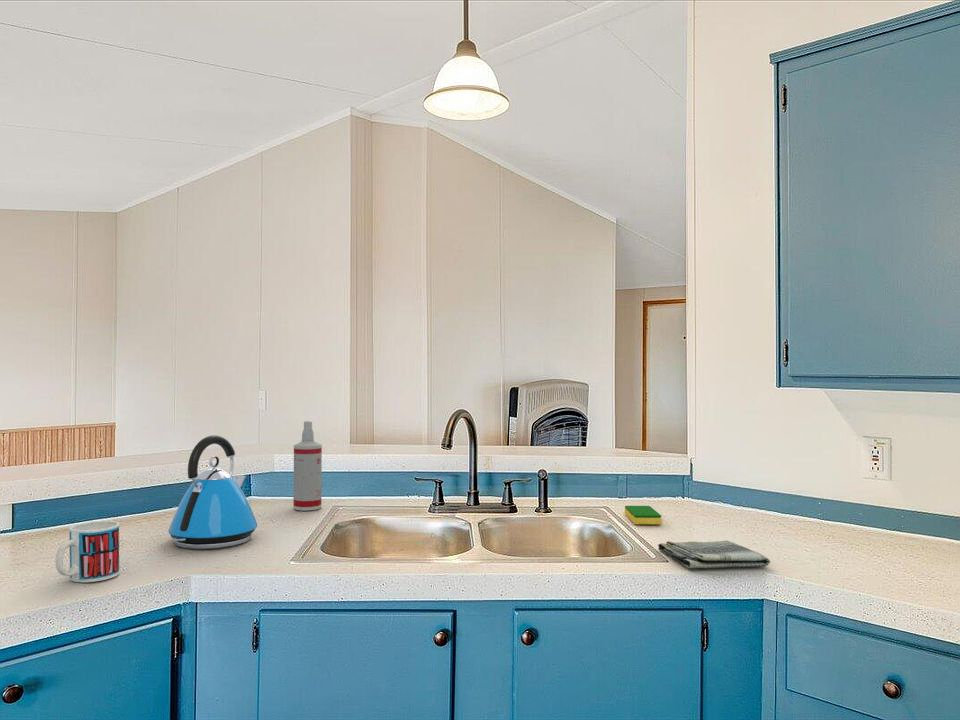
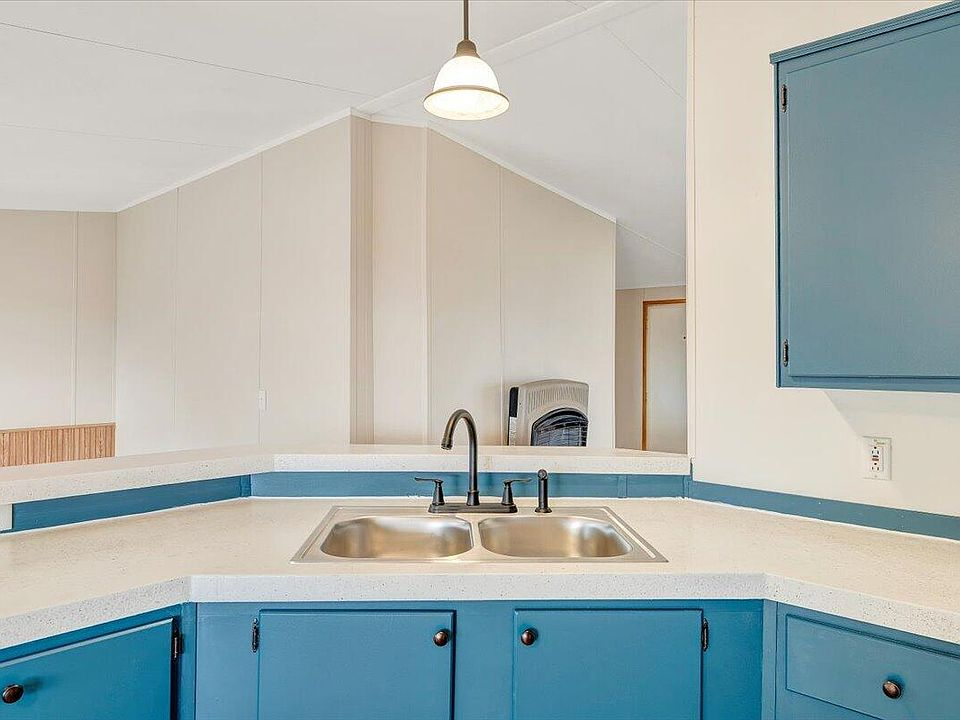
- kettle (211, 488)
- spray bottle (307, 464)
- mug (89, 552)
- dish towel (710, 551)
- dish sponge (642, 514)
